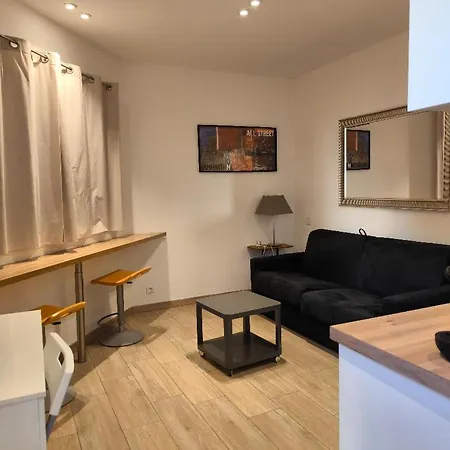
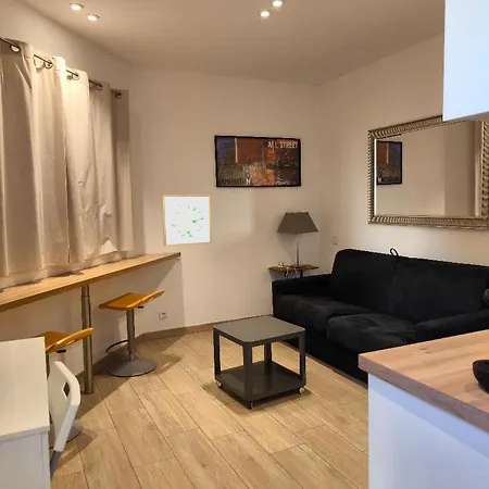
+ wall art (187, 220)
